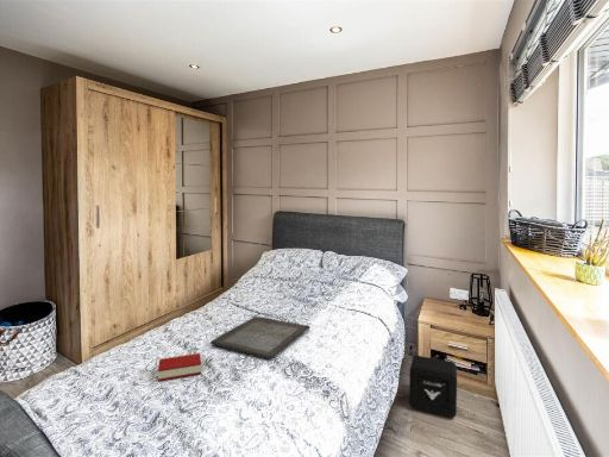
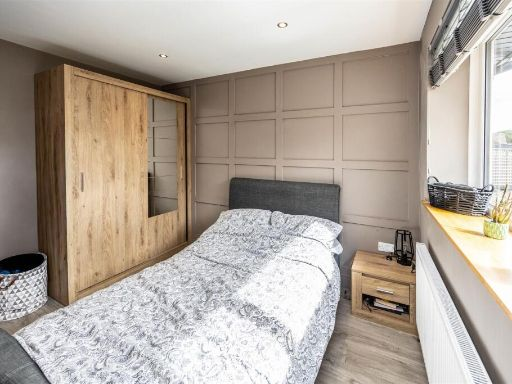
- serving tray (262, 333)
- air purifier (432, 384)
- book (180, 365)
